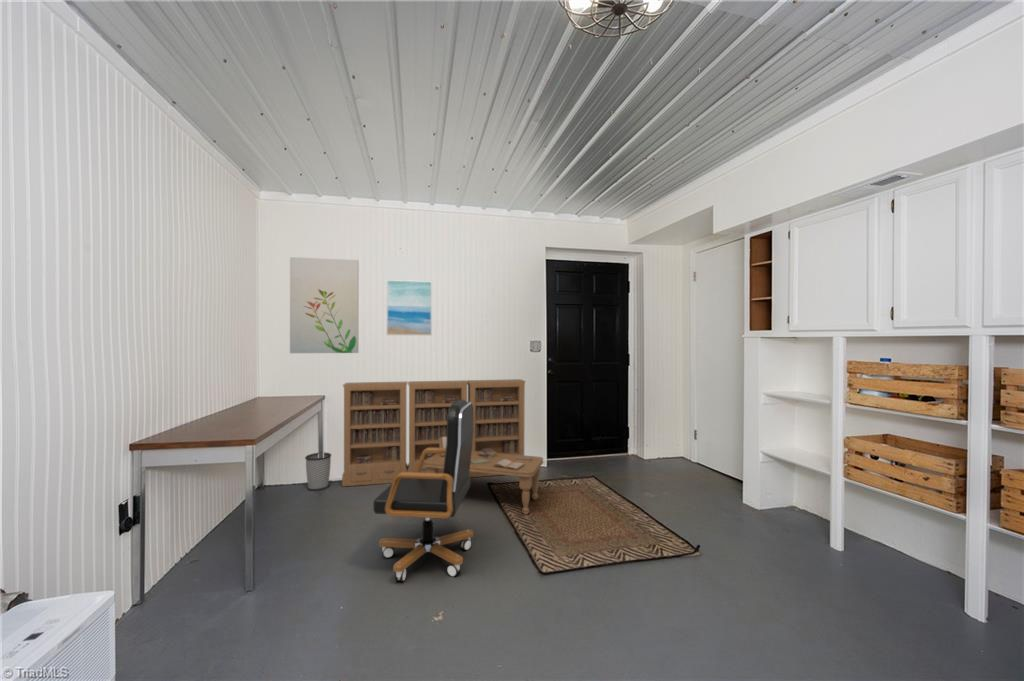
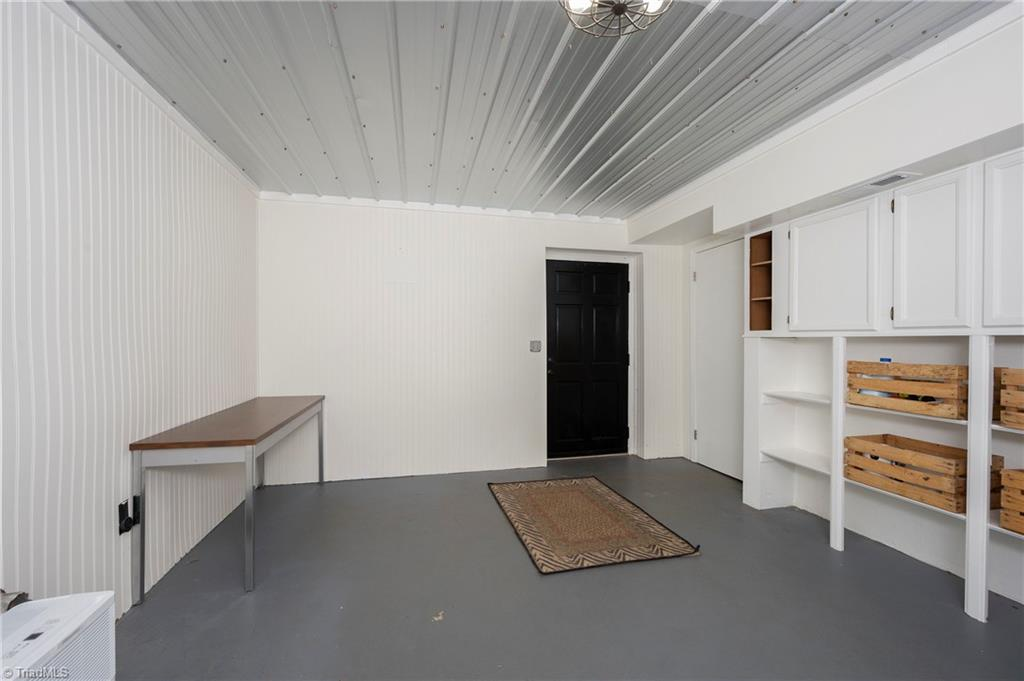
- wastebasket (318, 471)
- office chair (423, 480)
- wall art (324, 306)
- bookcase (441, 441)
- wall art (409, 308)
